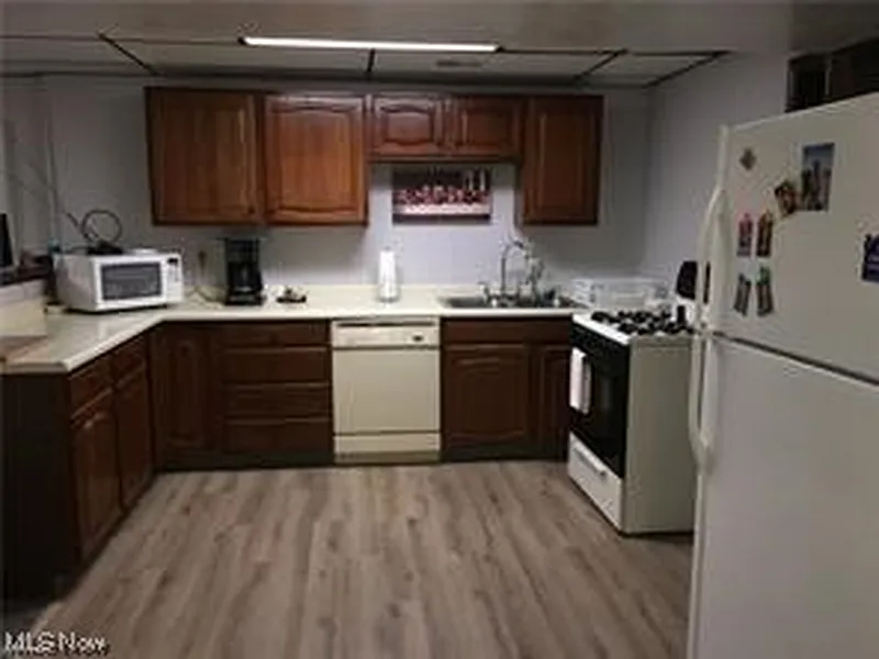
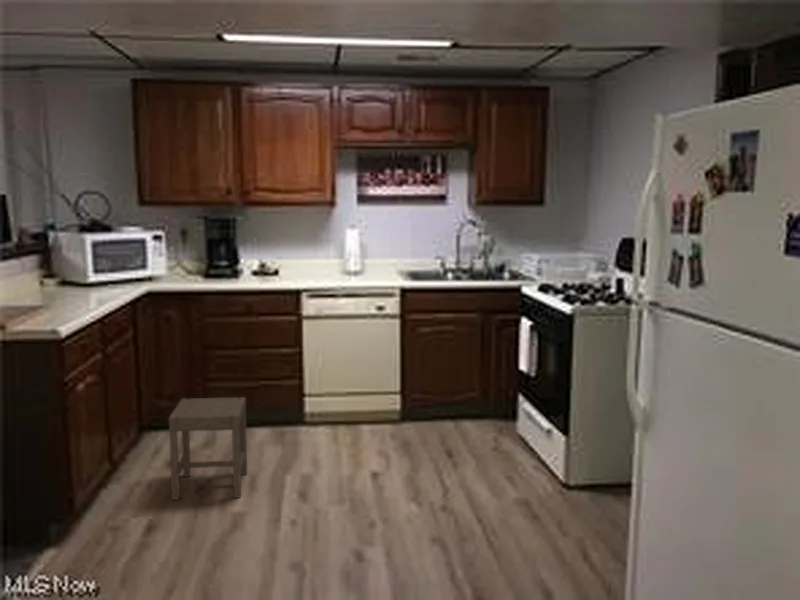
+ stool (210, 461)
